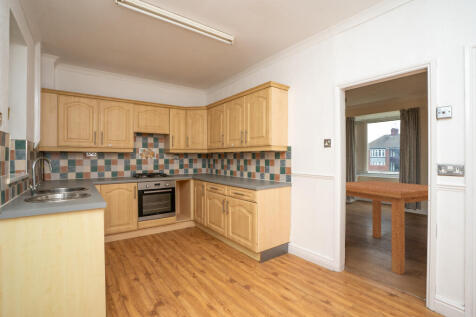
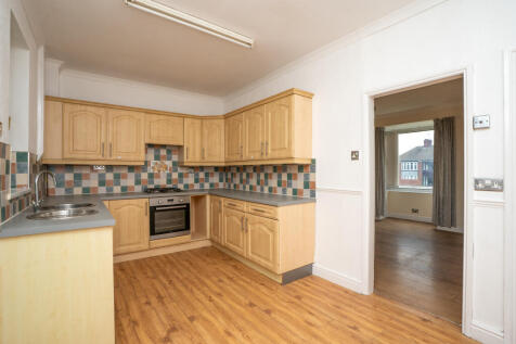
- dining table (380, 218)
